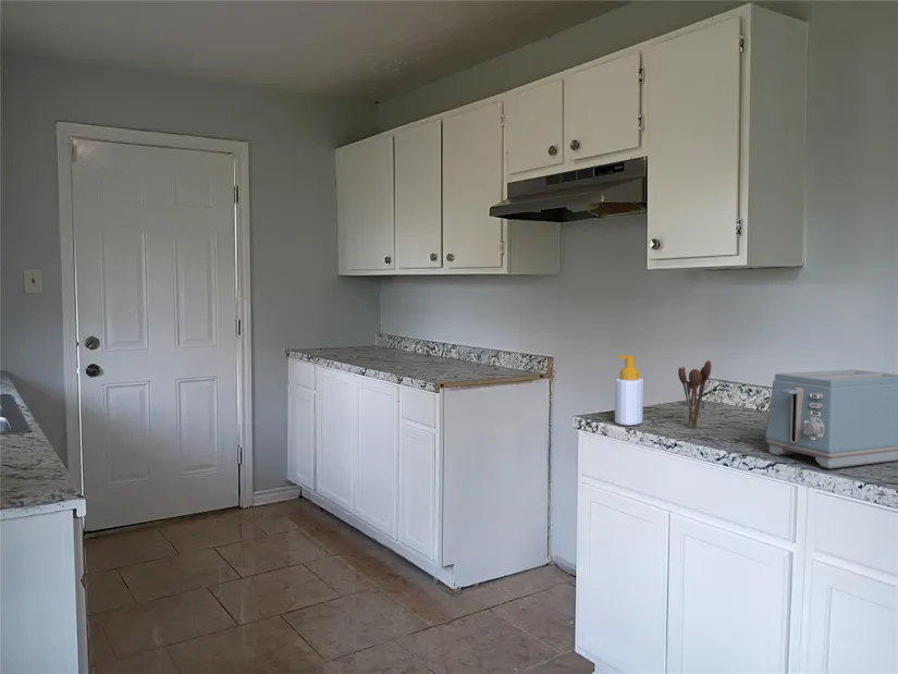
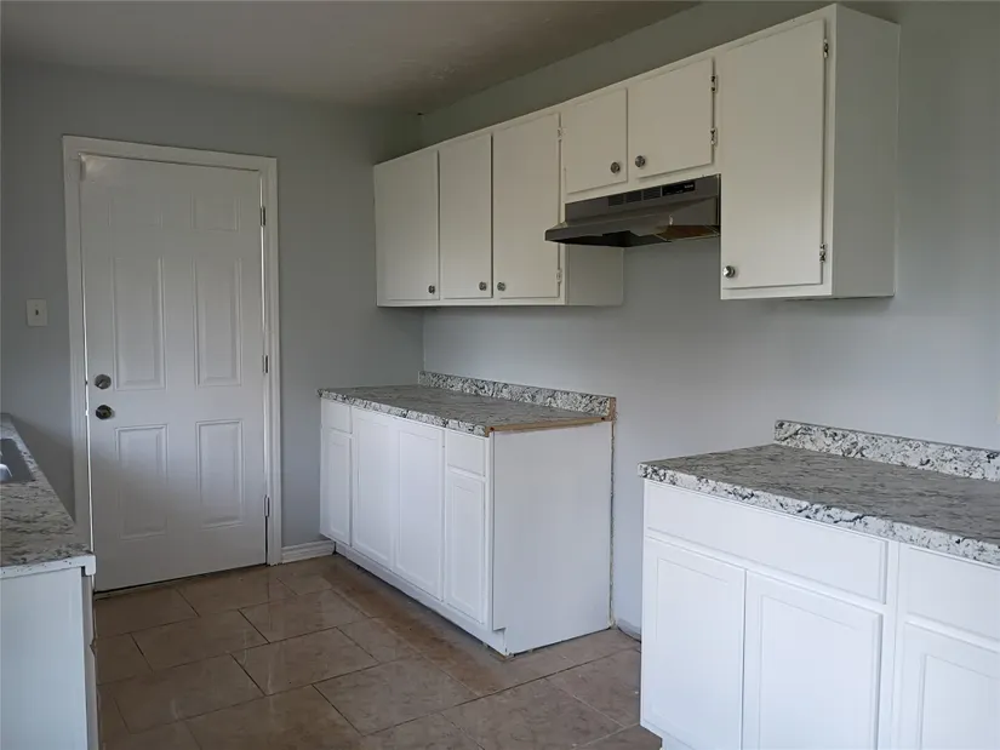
- soap bottle (629, 389)
- utensil holder (696, 393)
- toaster (836, 416)
